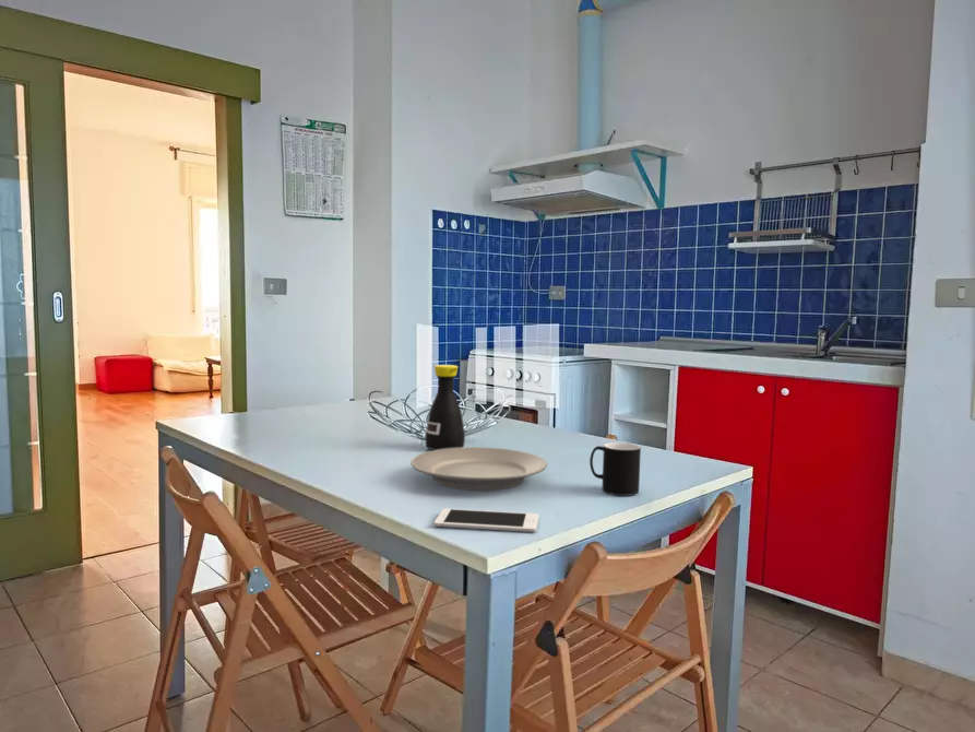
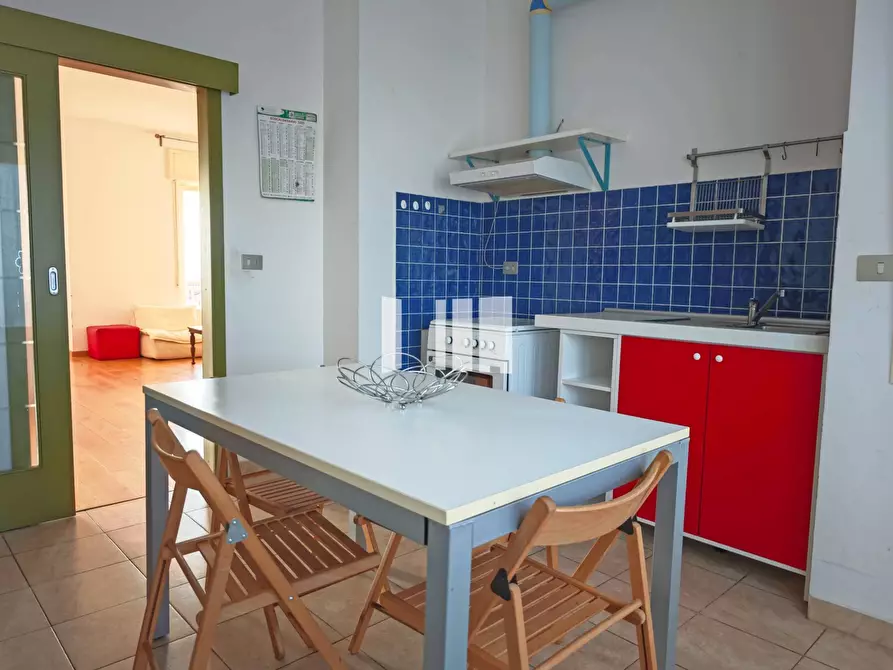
- cell phone (487, 519)
- cup (614, 467)
- bottle (445, 406)
- plate (478, 470)
